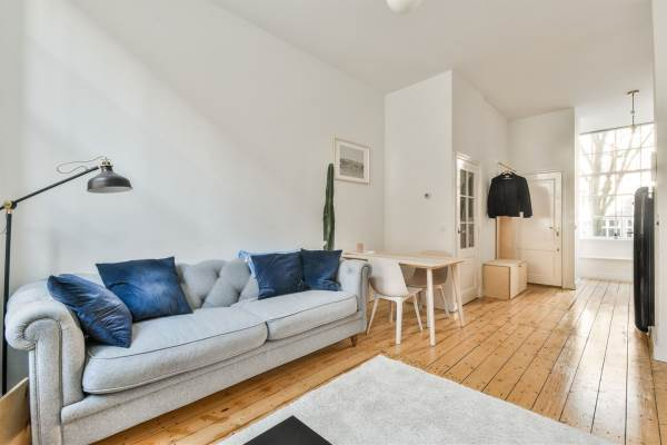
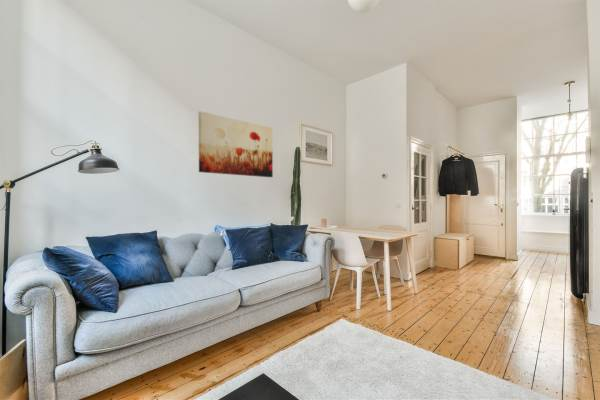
+ wall art (239, 147)
